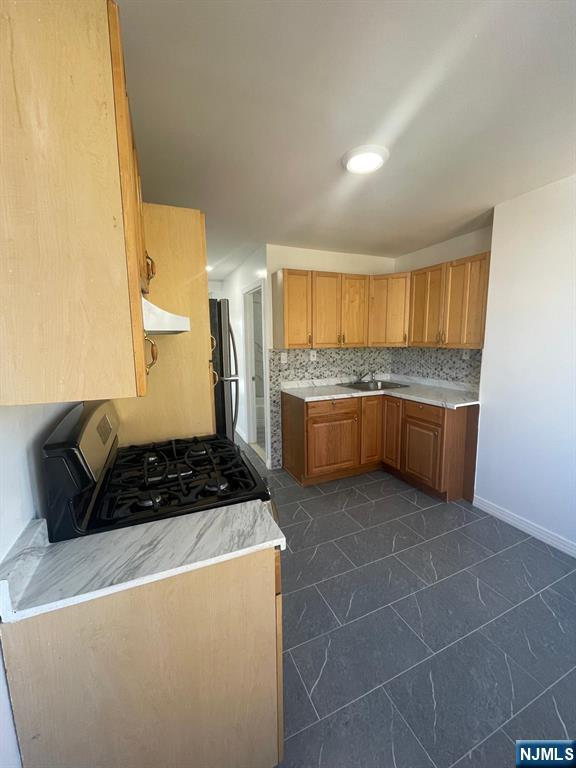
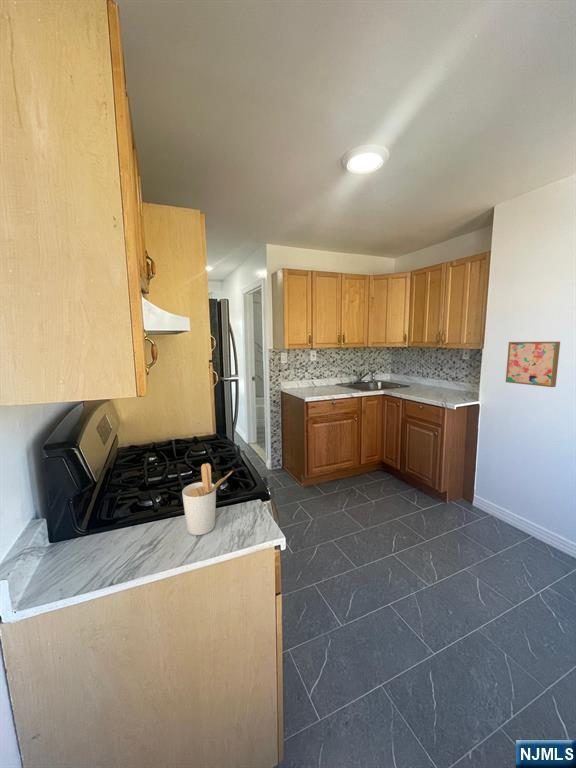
+ utensil holder (208, 499)
+ wall art (531, 363)
